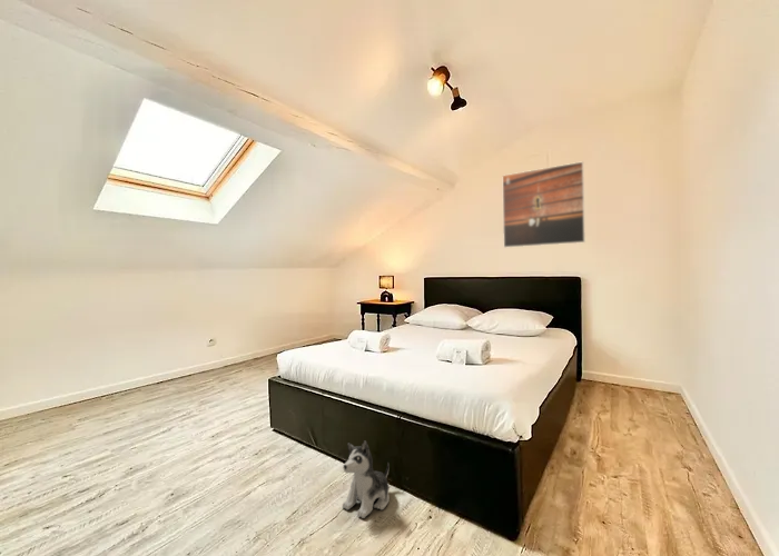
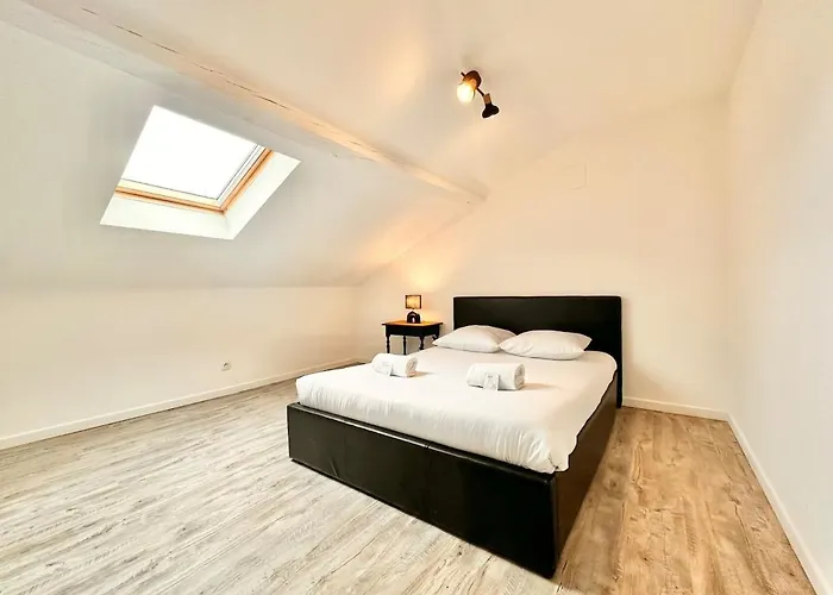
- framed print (541, 207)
- plush toy (368, 468)
